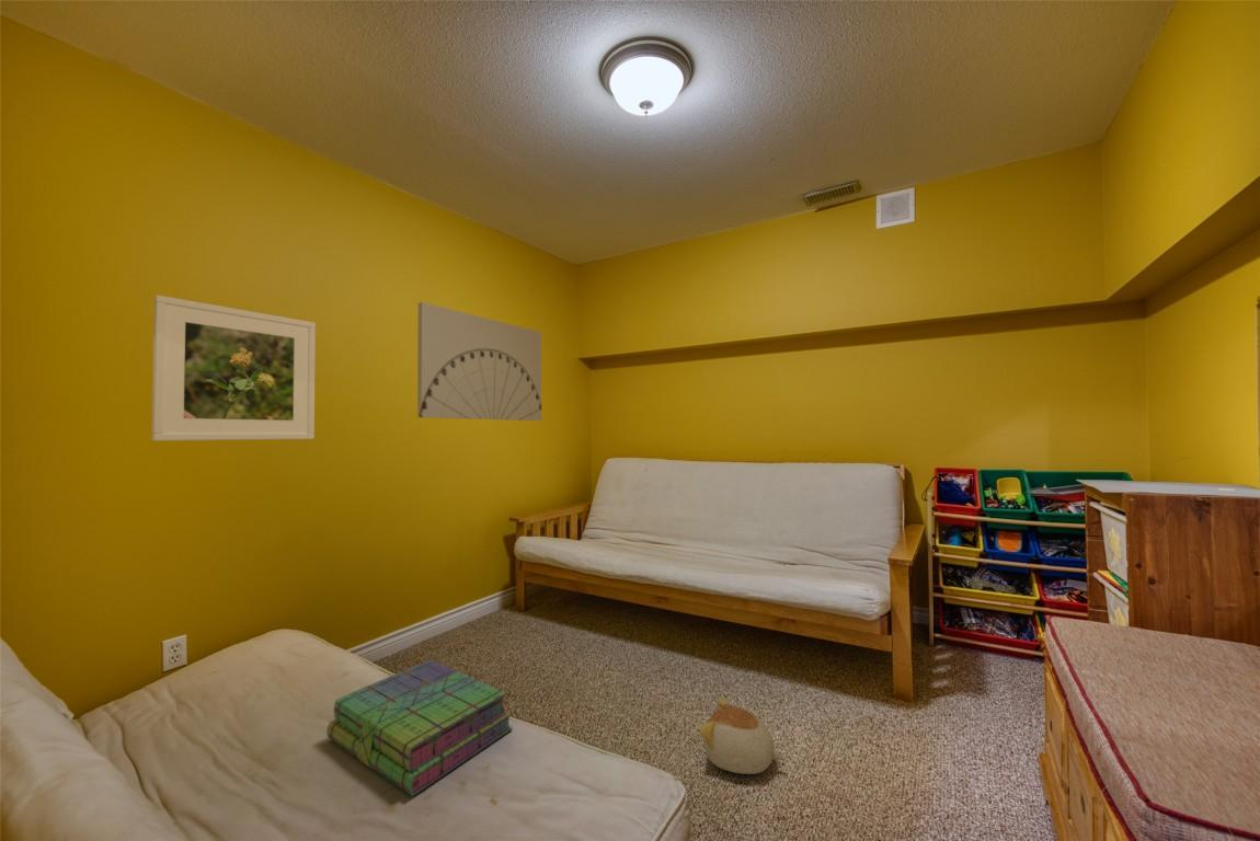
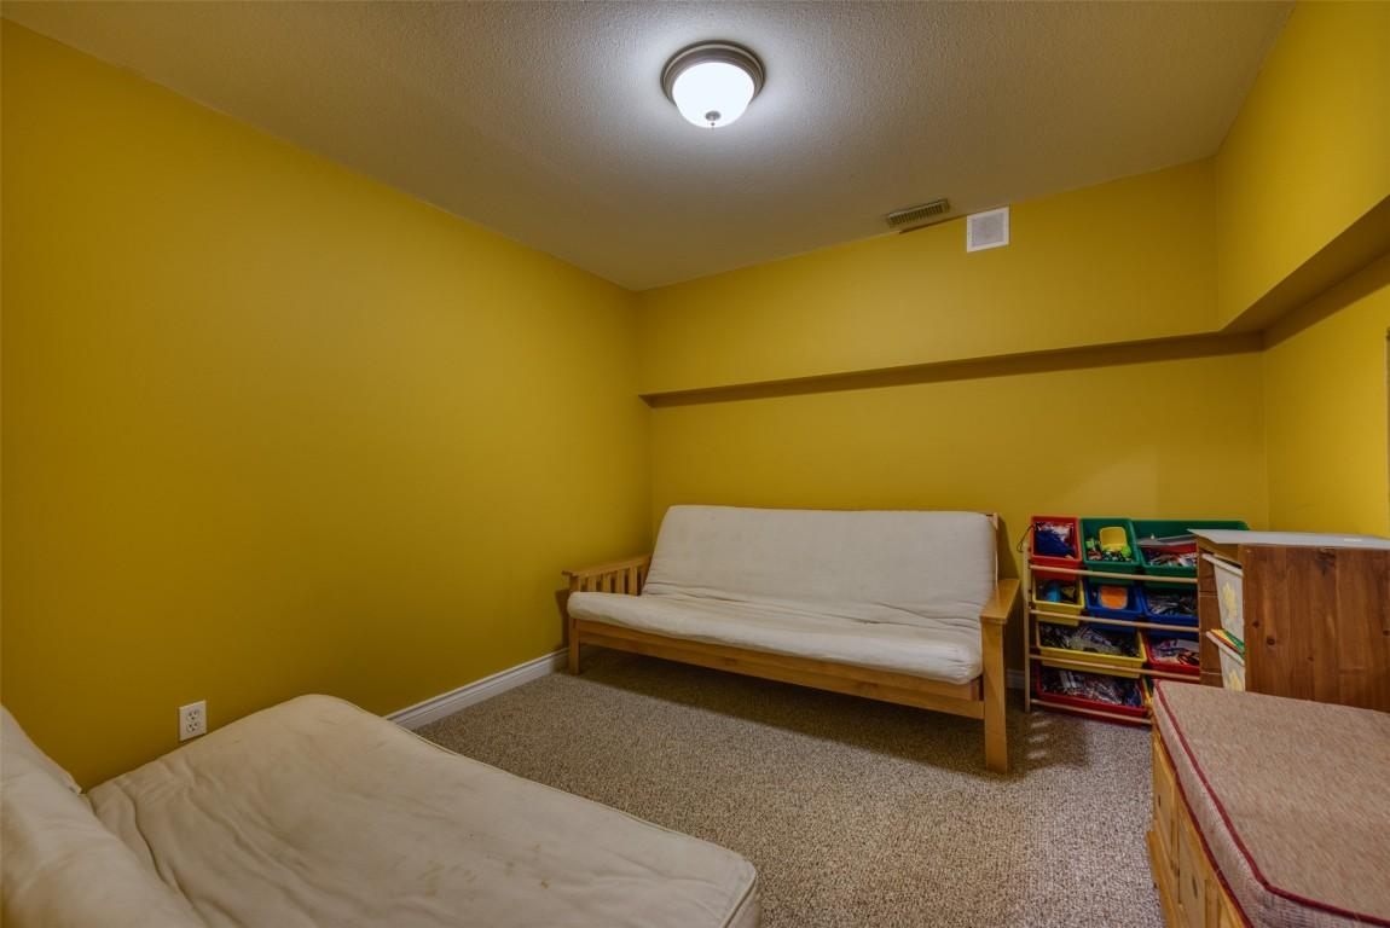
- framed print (242, 375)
- plush toy (744, 738)
- wall art (486, 369)
- stack of books (421, 715)
